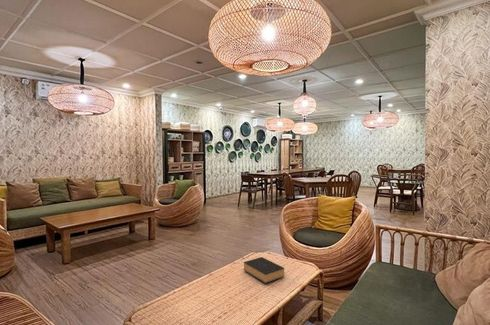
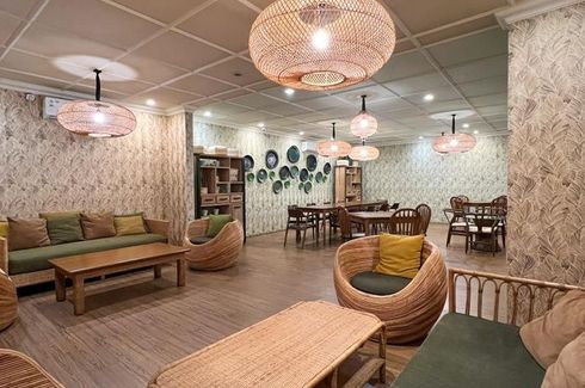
- book (263, 269)
